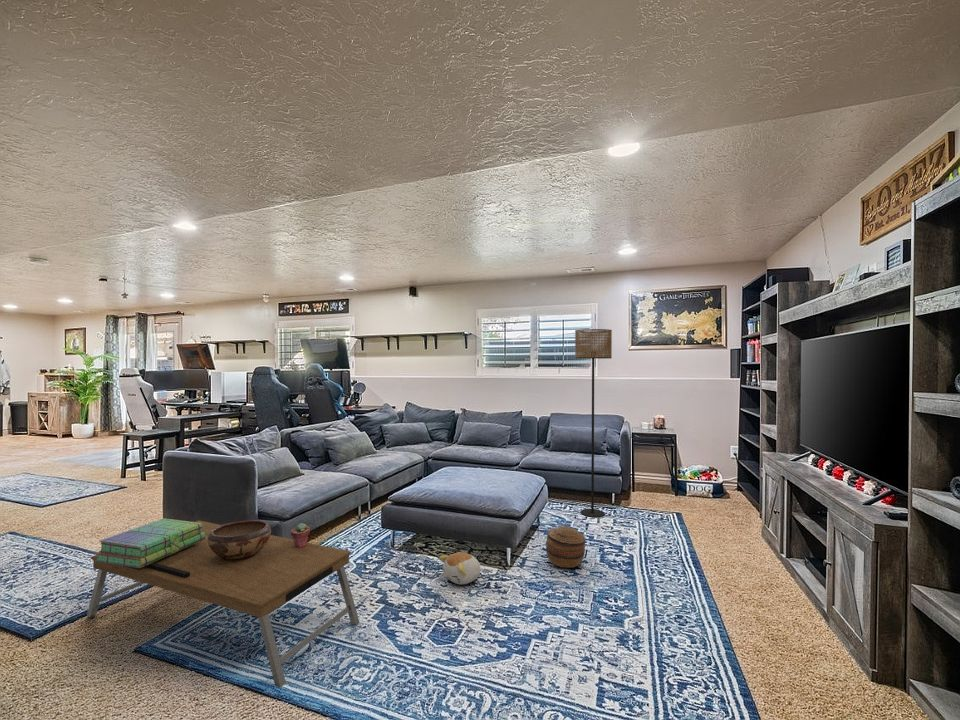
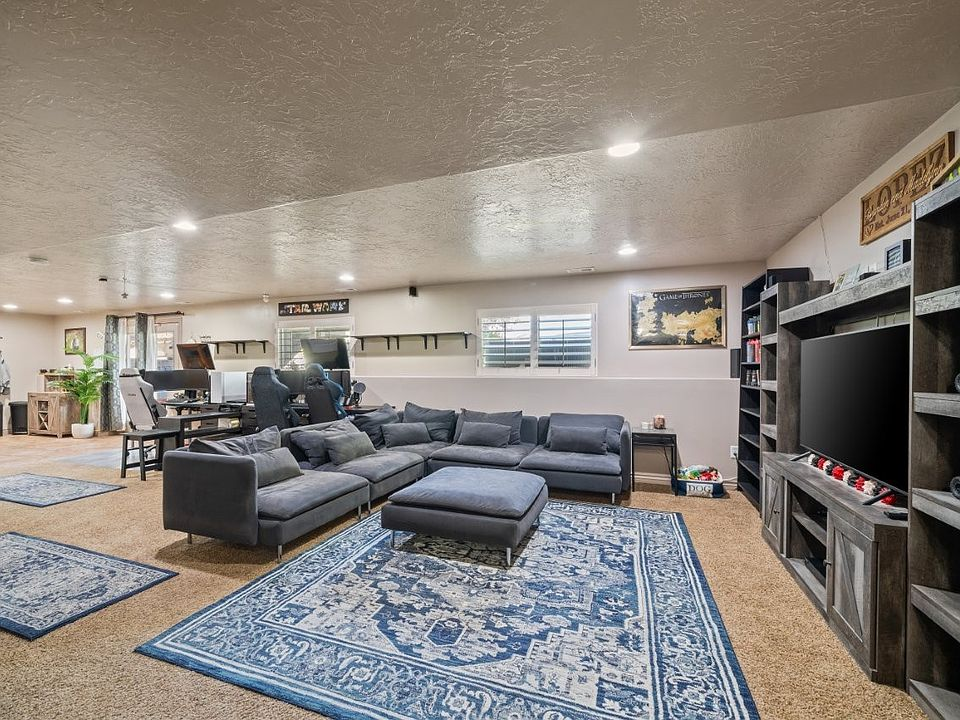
- potted succulent (300, 530)
- coffee table (222, 584)
- basket (565, 545)
- decorative bowl (240, 536)
- floor lamp (592, 421)
- plush toy (464, 565)
- stack of books (153, 540)
